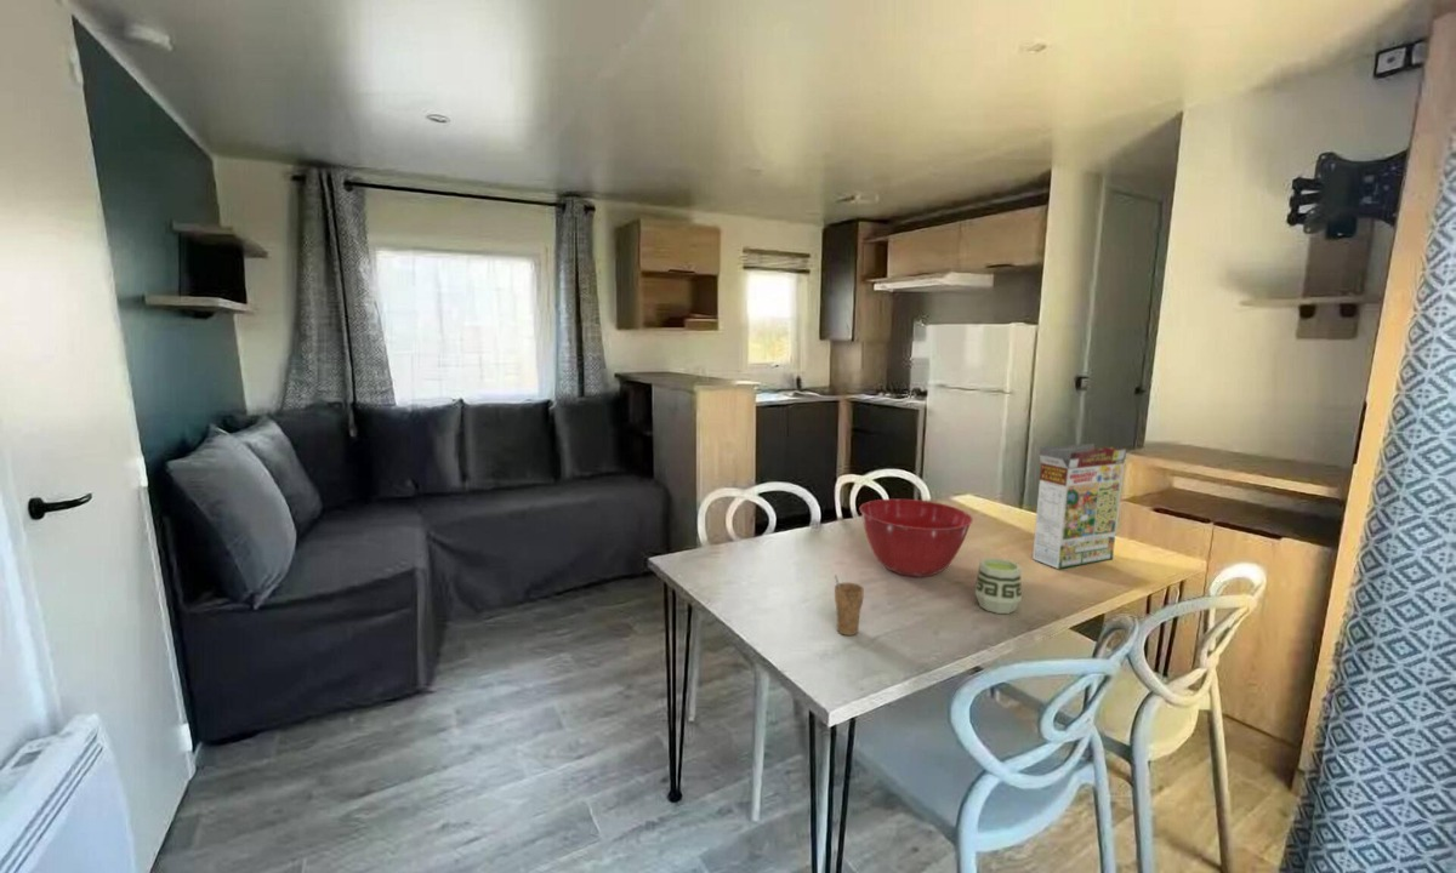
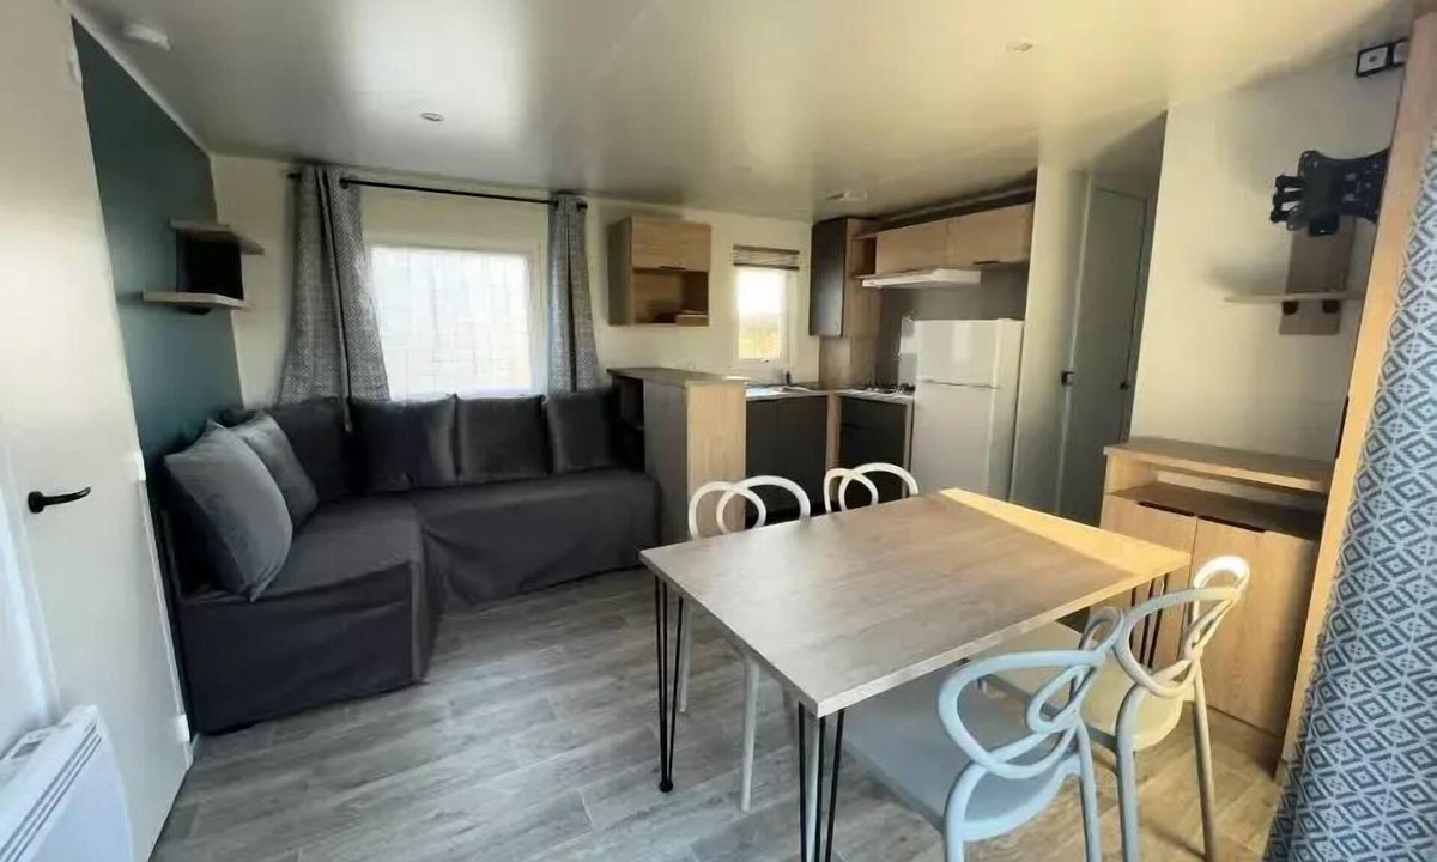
- cup (997, 586)
- cereal box (1079, 502)
- cup (848, 603)
- mixing bowl (912, 540)
